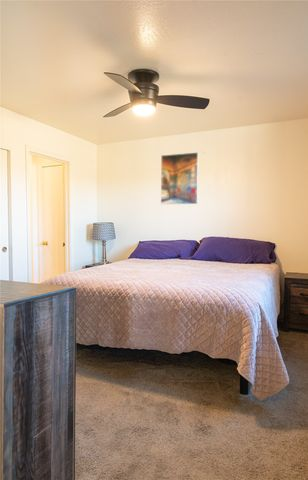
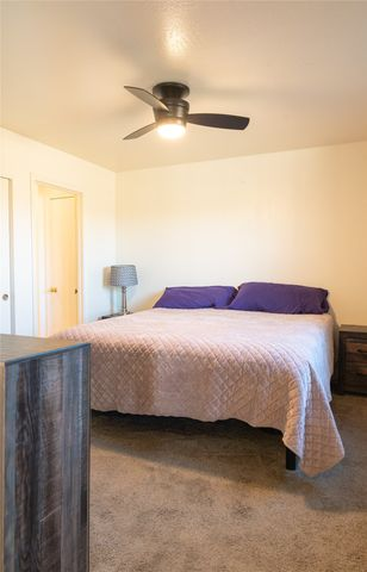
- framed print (179, 179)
